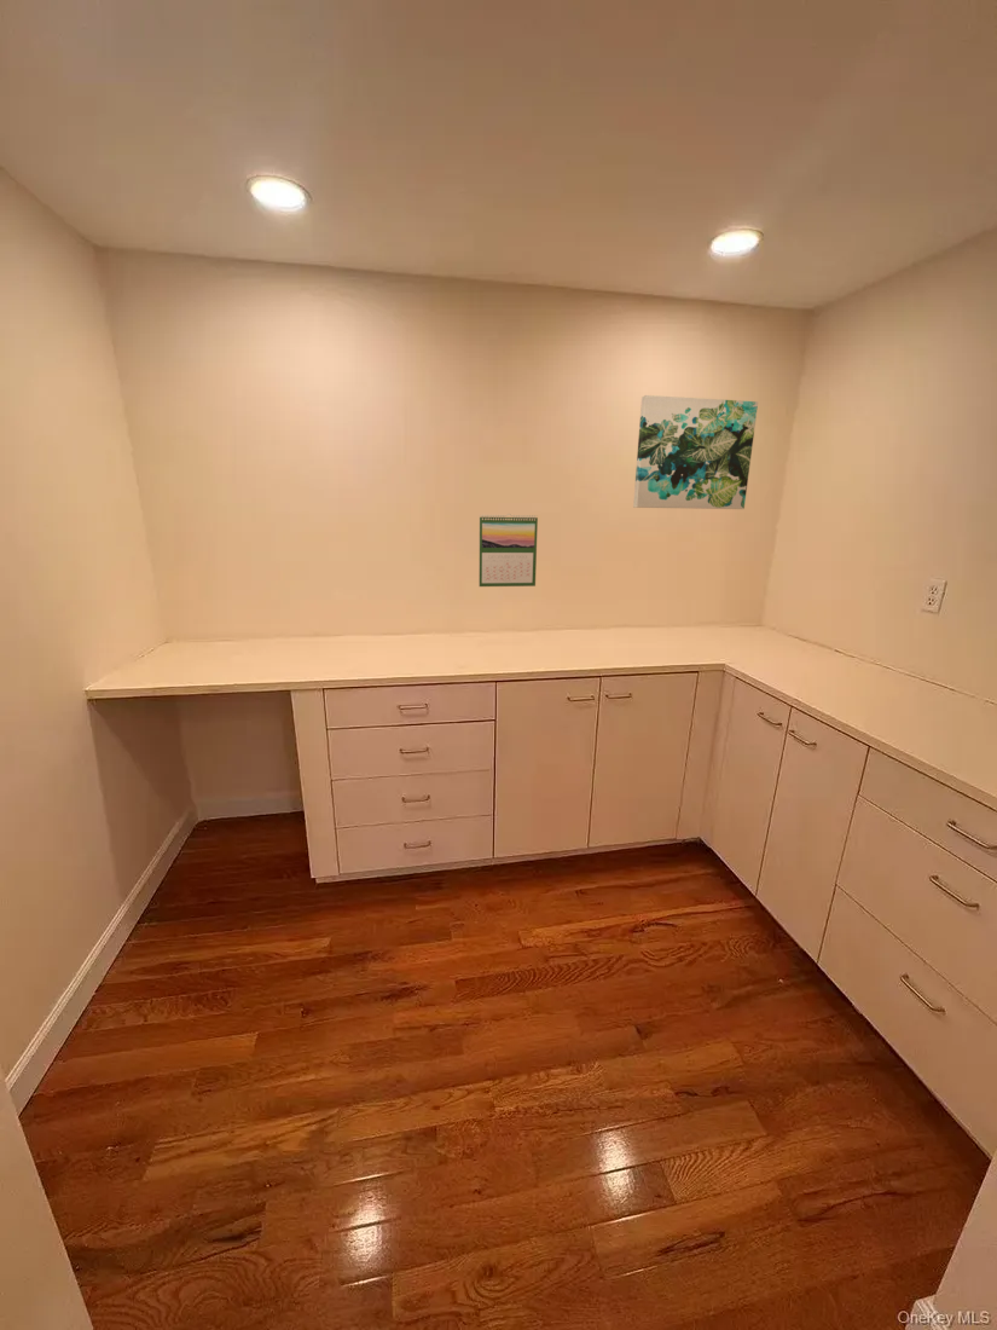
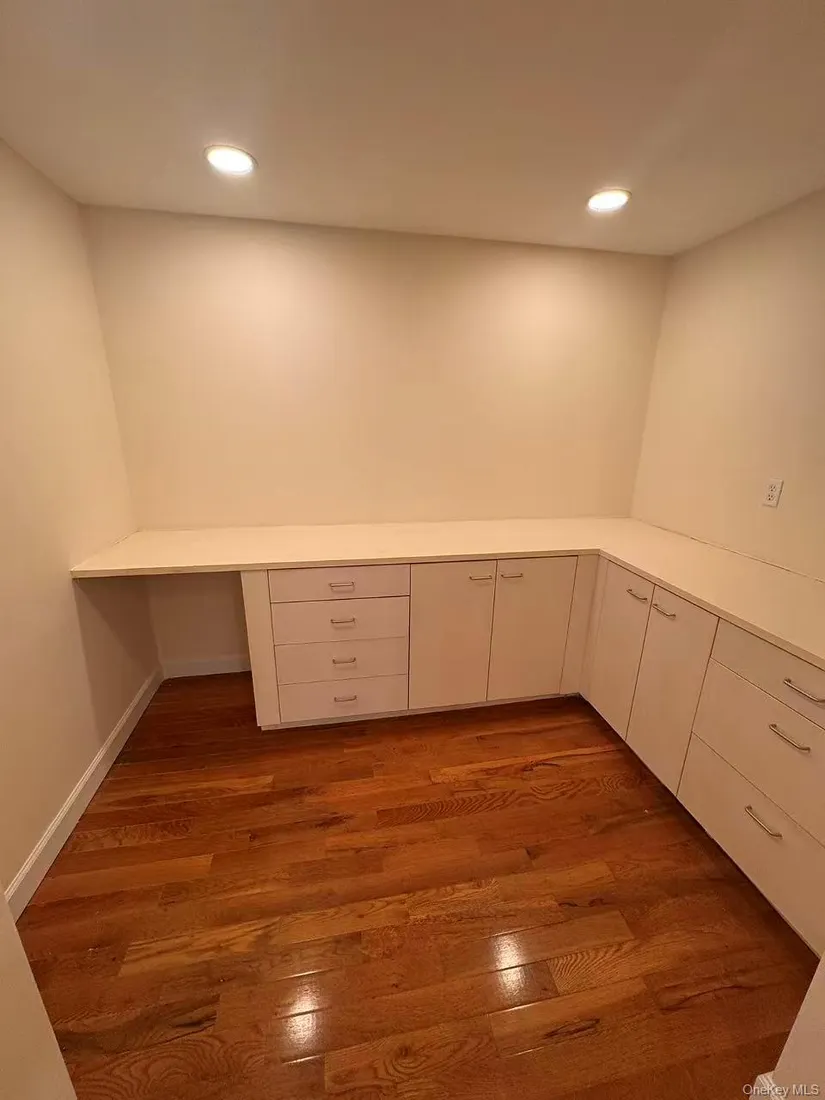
- calendar (508, 550)
- wall art (694, 455)
